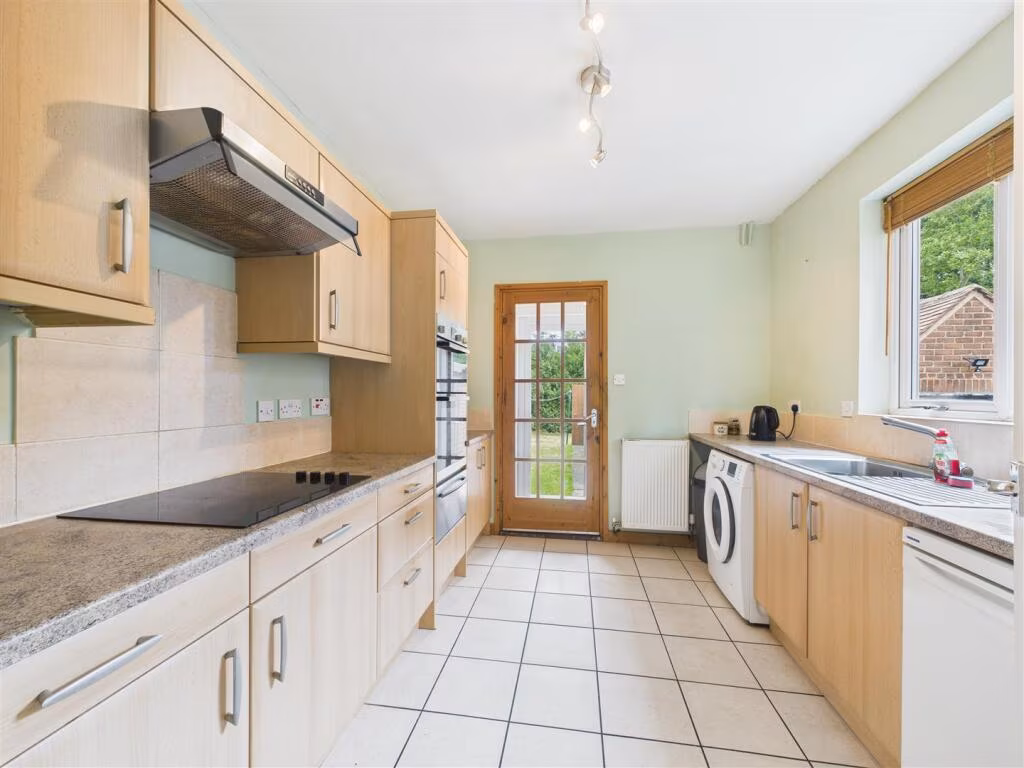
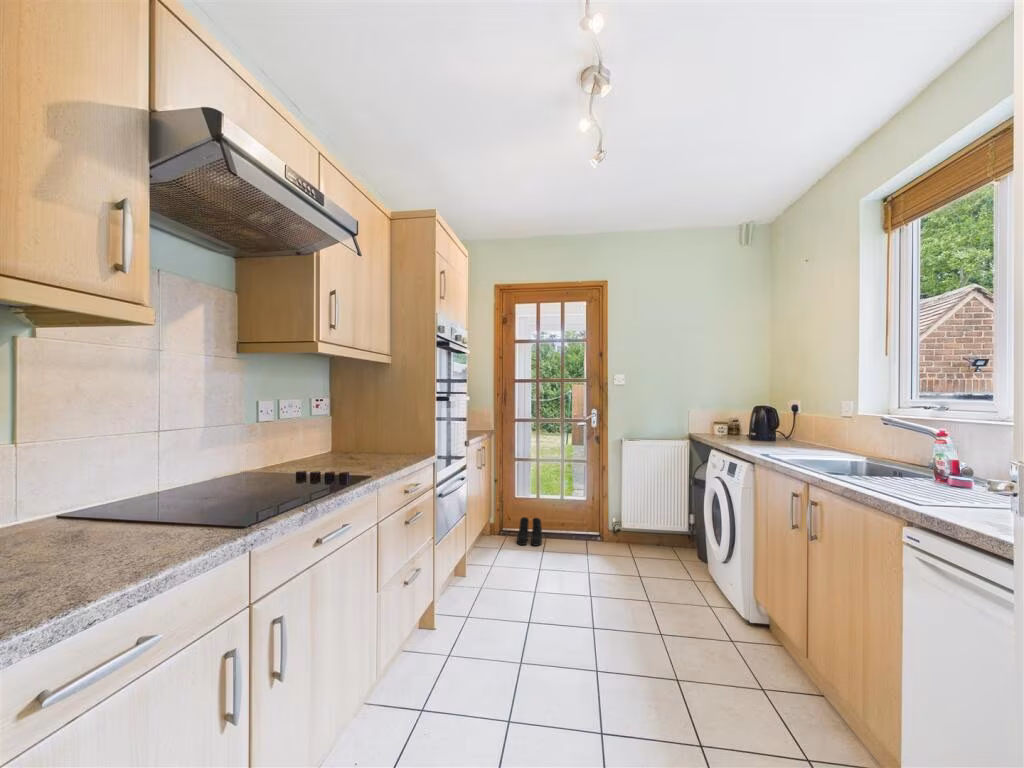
+ boots (527, 529)
